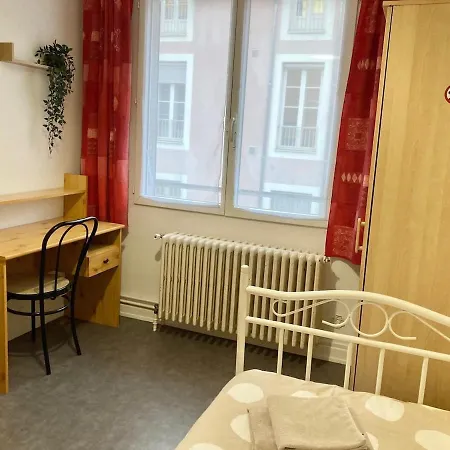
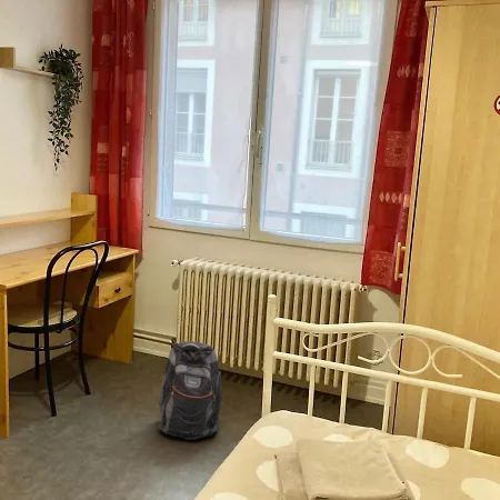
+ backpack (191, 386)
